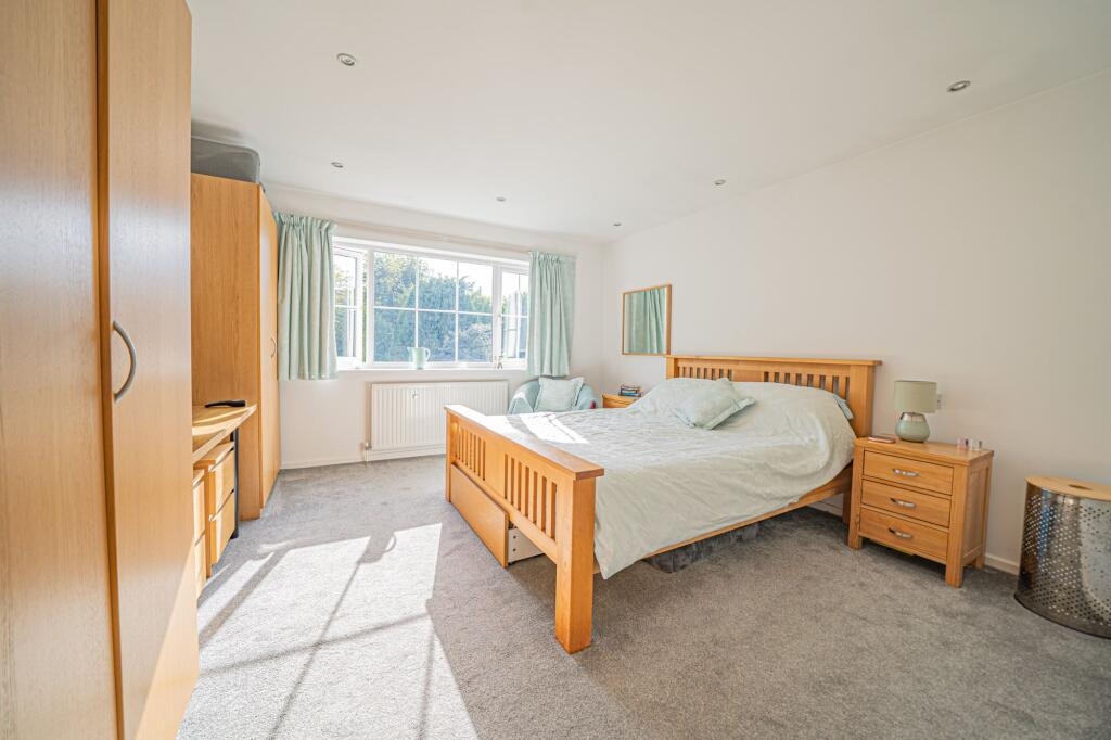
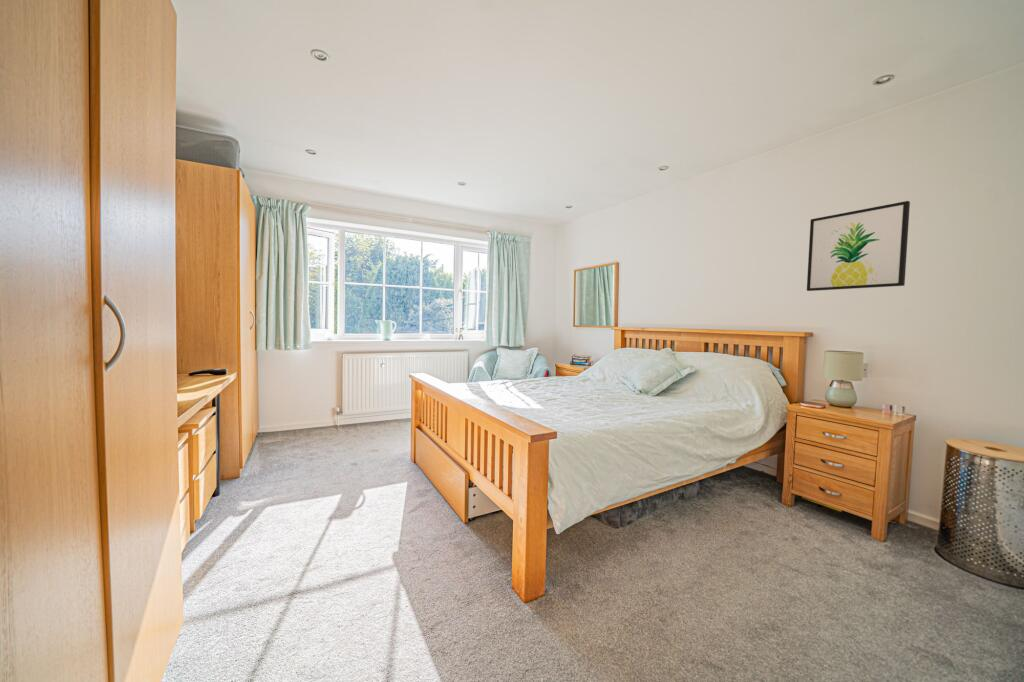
+ wall art (853, 249)
